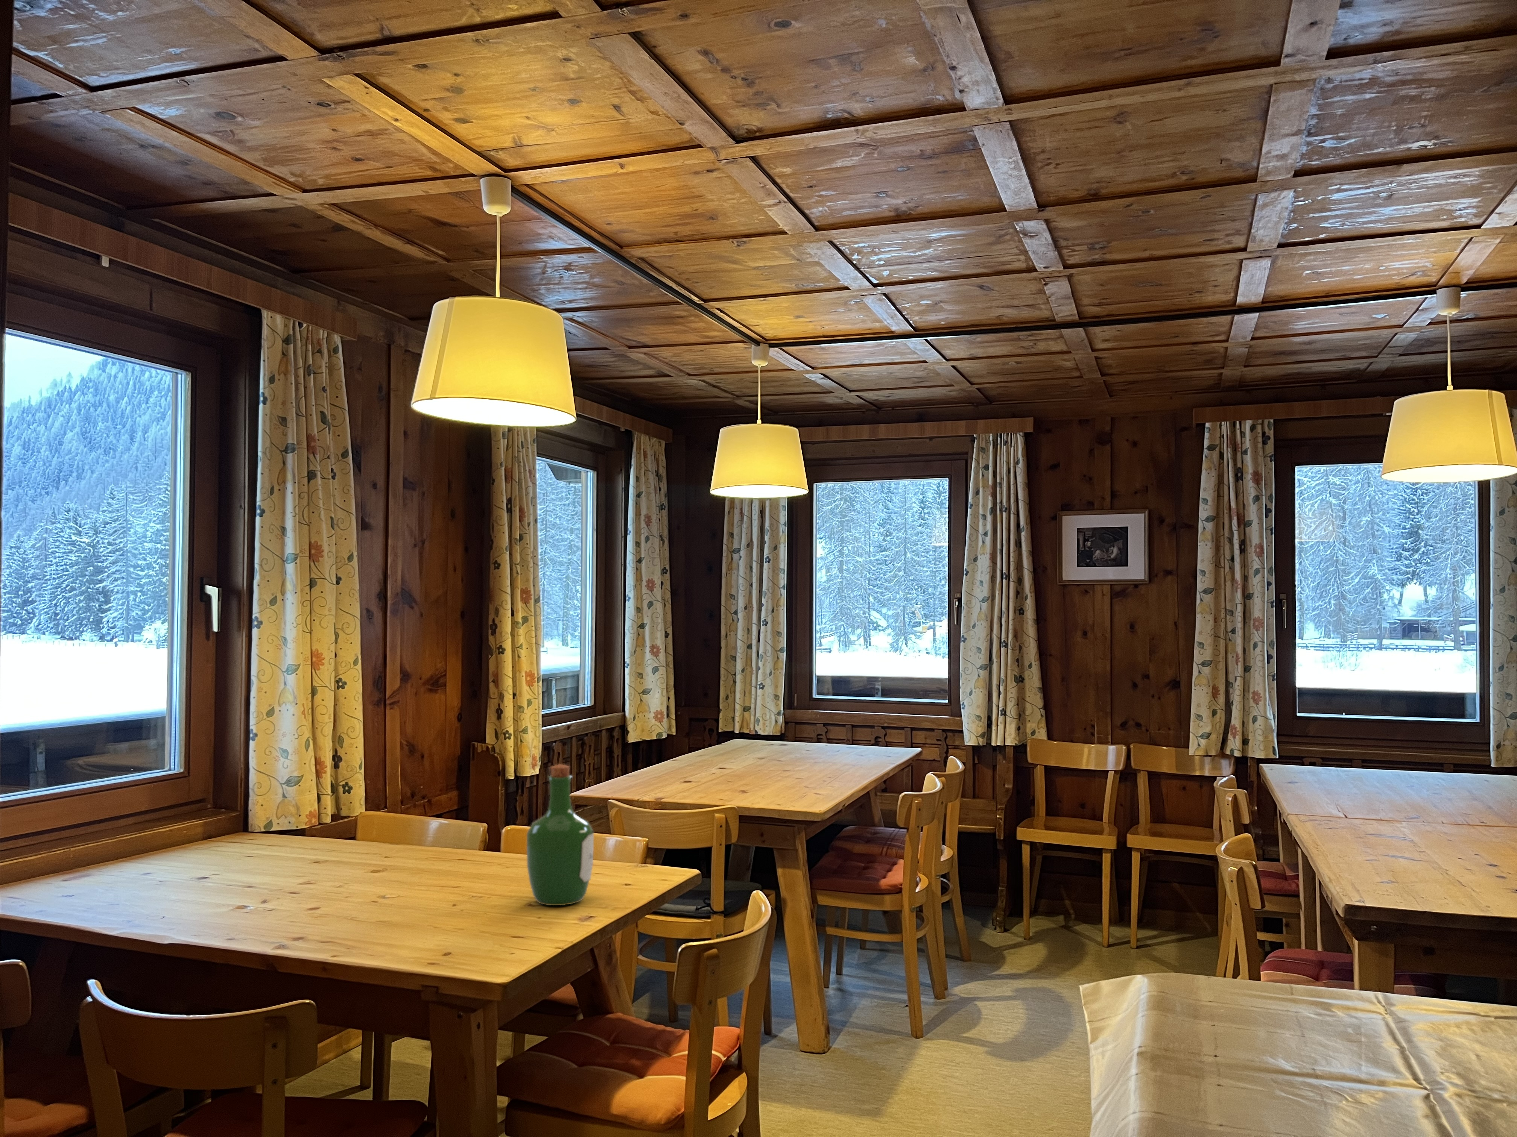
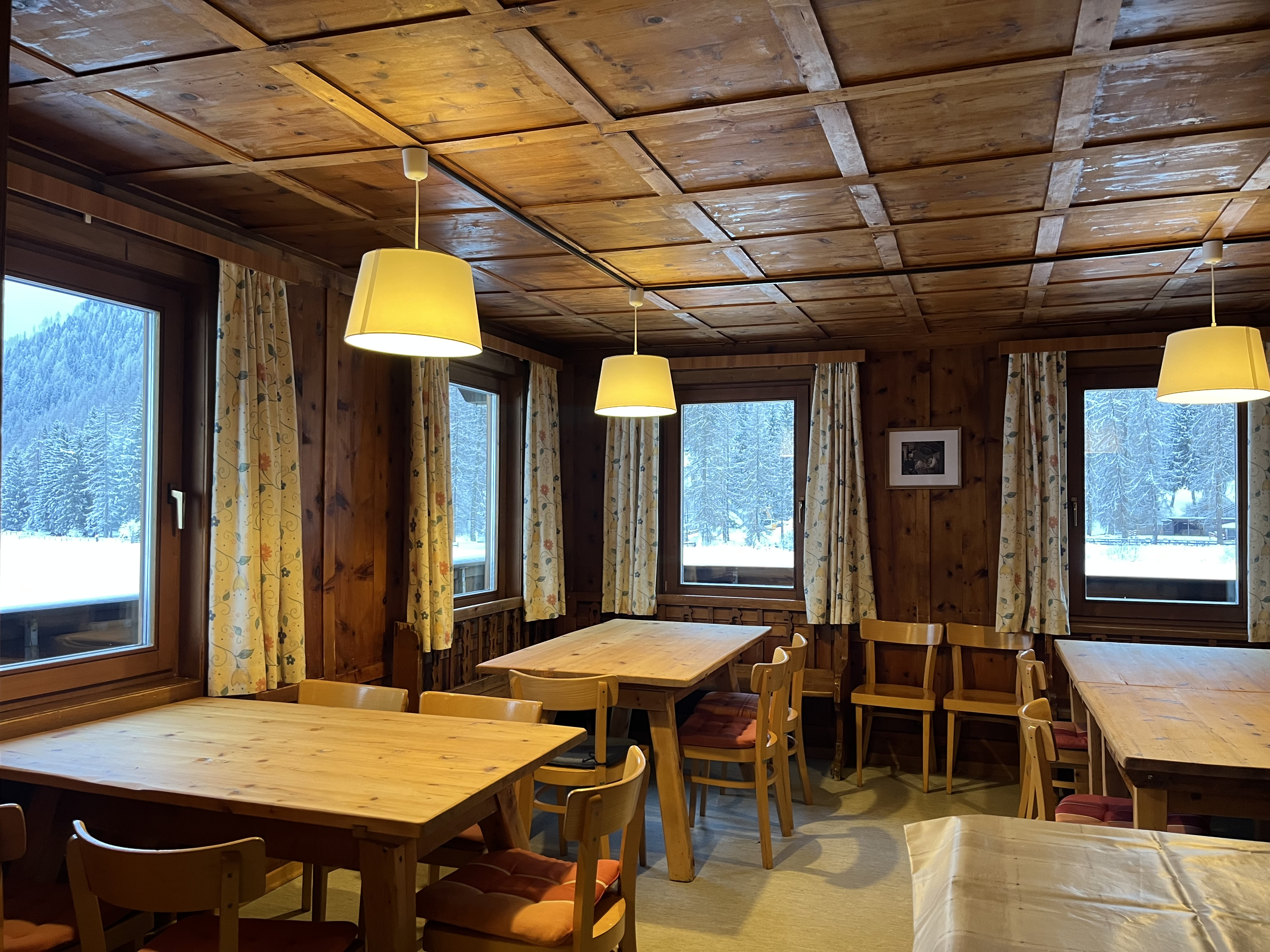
- wine bottle (560, 832)
